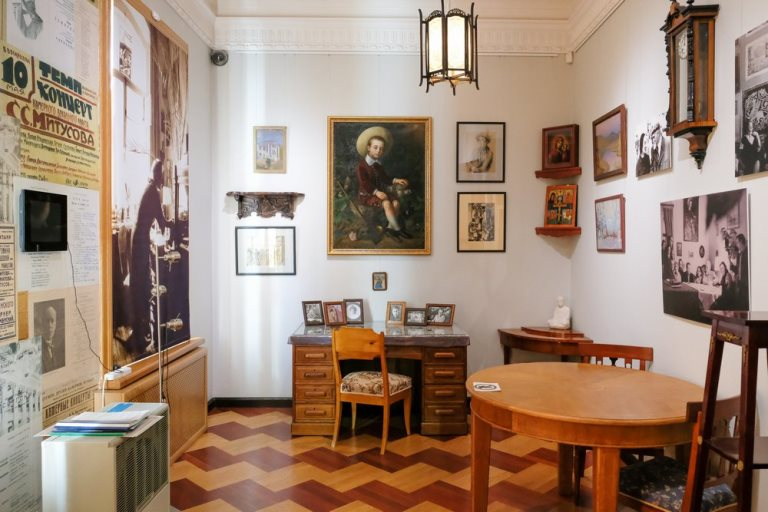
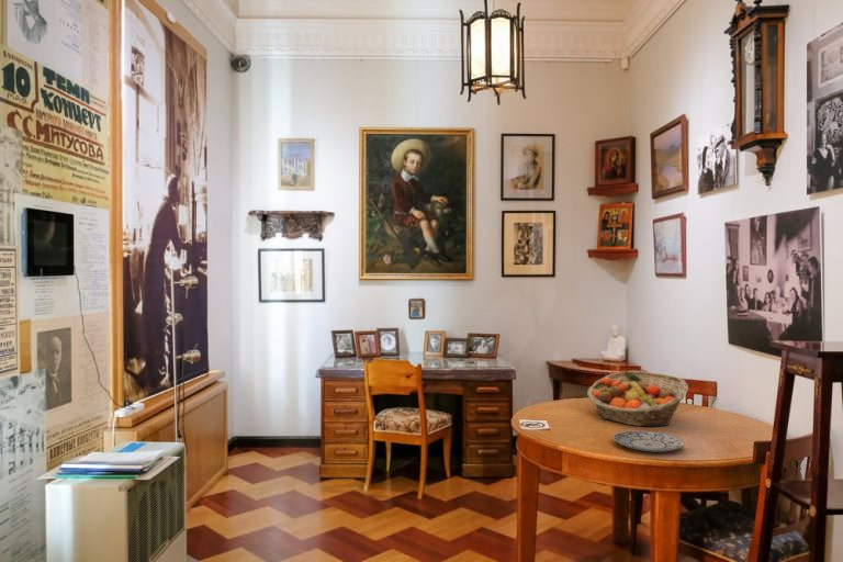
+ fruit basket (636, 397)
+ plate (648, 442)
